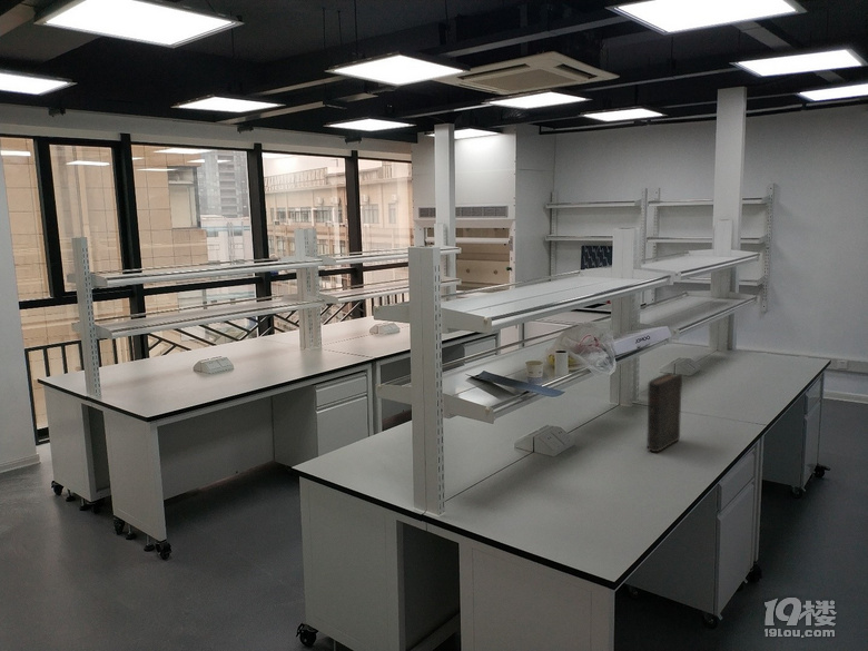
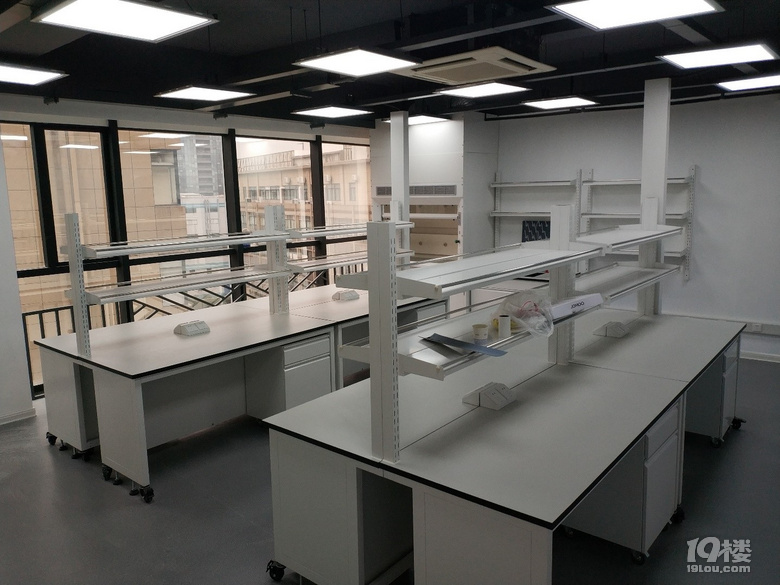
- book (663, 411)
